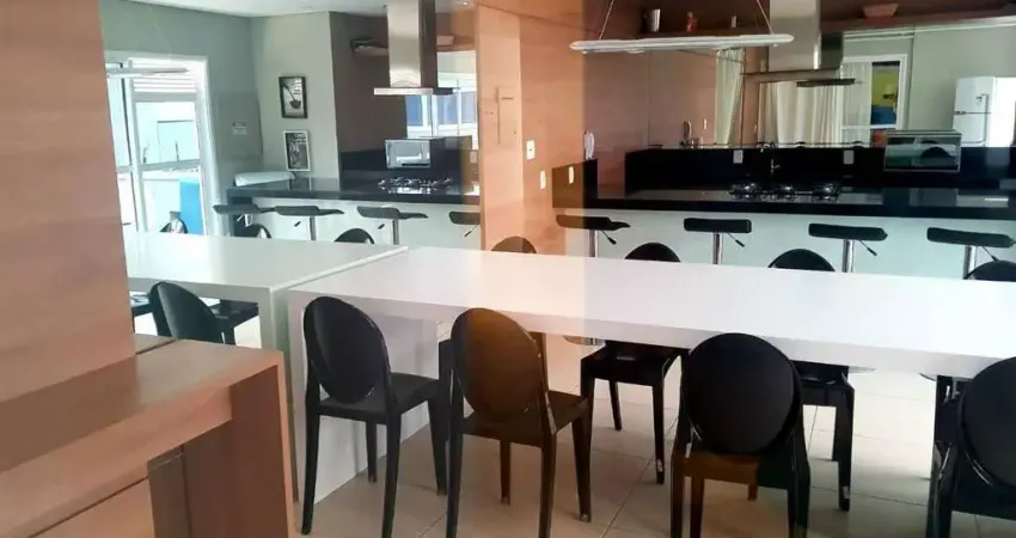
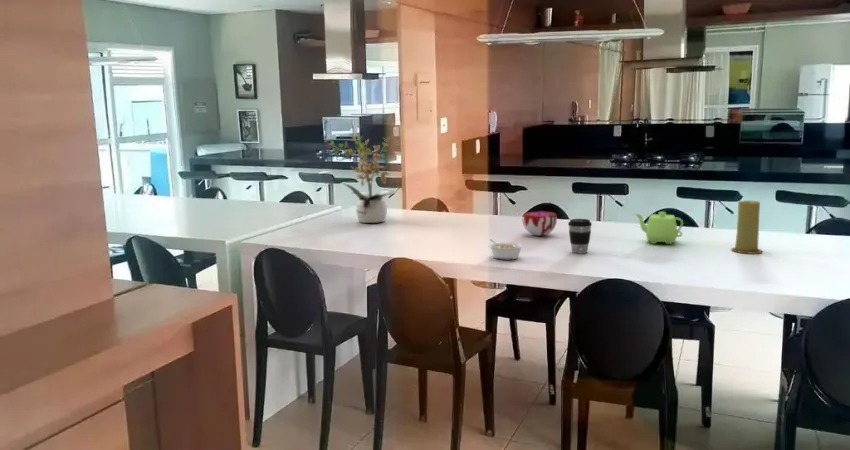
+ decorative bowl (539, 224)
+ coffee cup (579, 236)
+ potted plant (368, 178)
+ teapot (657, 226)
+ candle (747, 225)
+ legume (504, 250)
